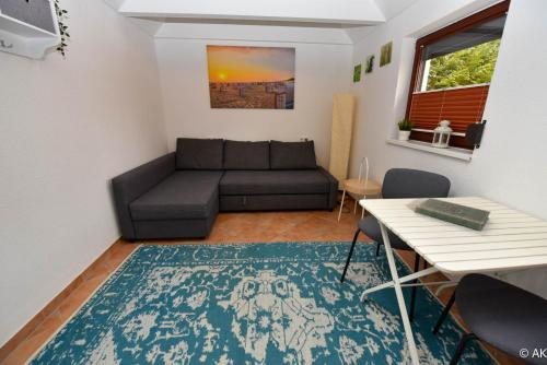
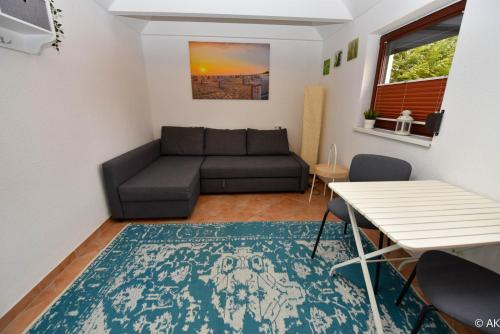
- book (452, 212)
